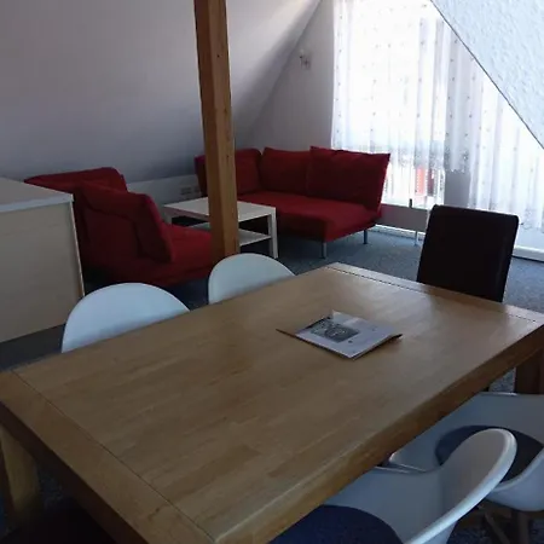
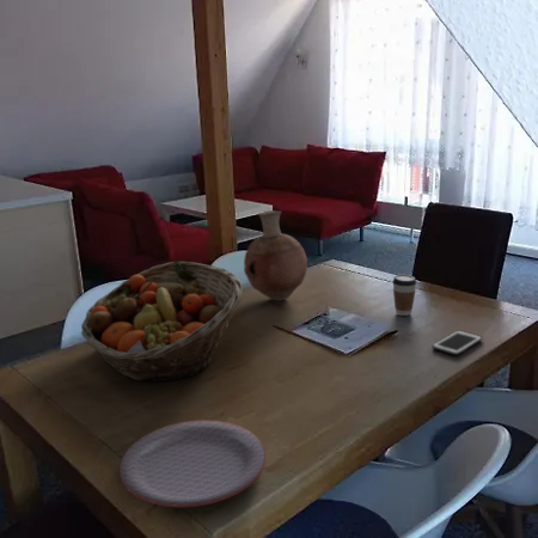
+ plate (194, 463)
+ fruit basket (161, 317)
+ cell phone (457, 342)
+ coffee cup (404, 295)
+ vase (275, 255)
